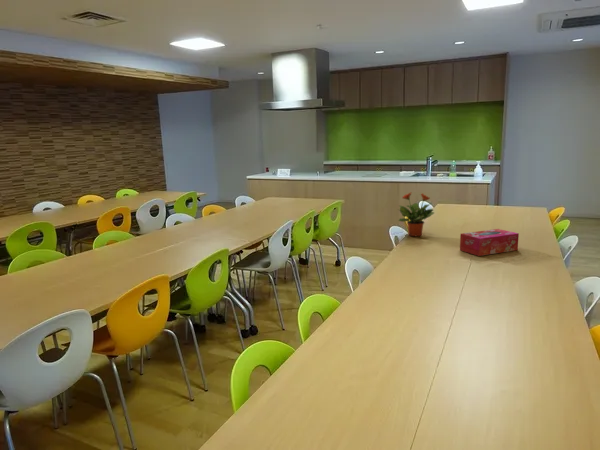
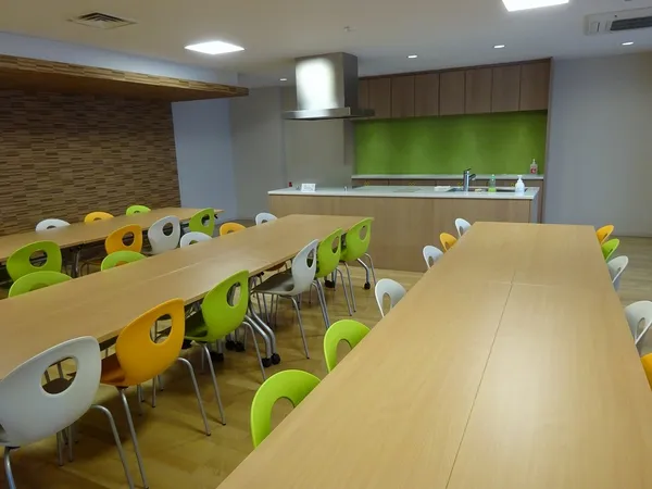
- tissue box (488, 241)
- potted plant (415, 213)
